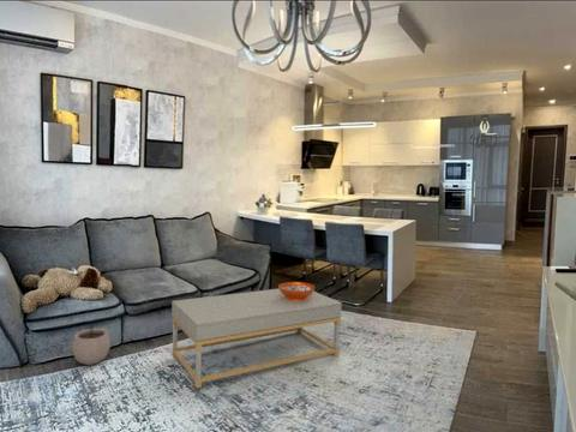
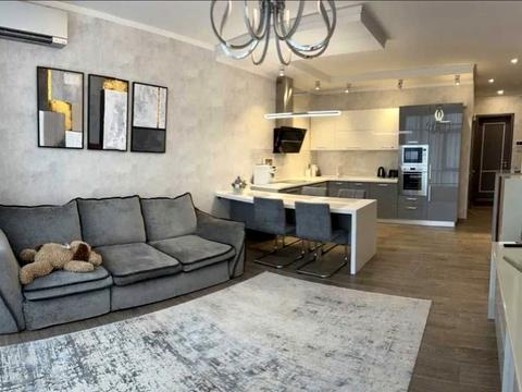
- coffee table (257, 329)
- plant pot (91, 341)
- decorative bowl (296, 292)
